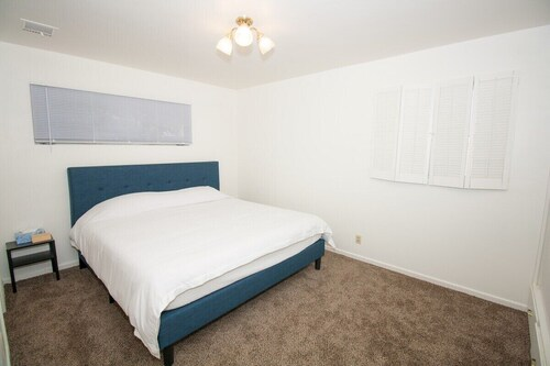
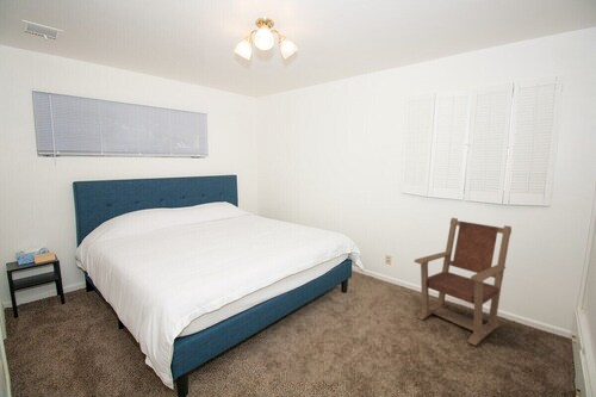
+ armchair (459, 275)
